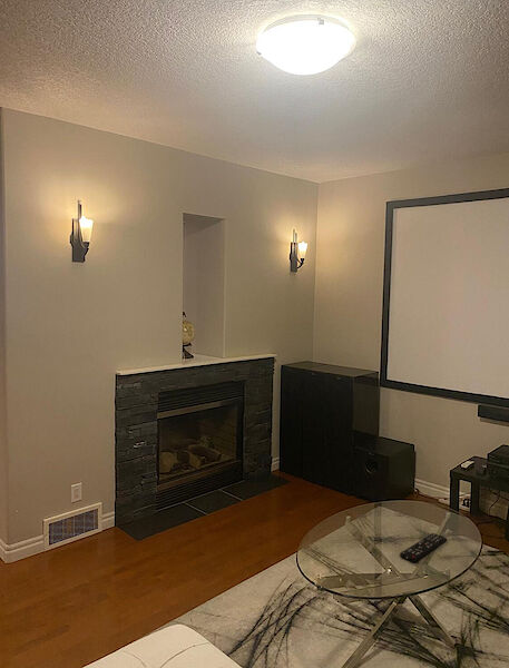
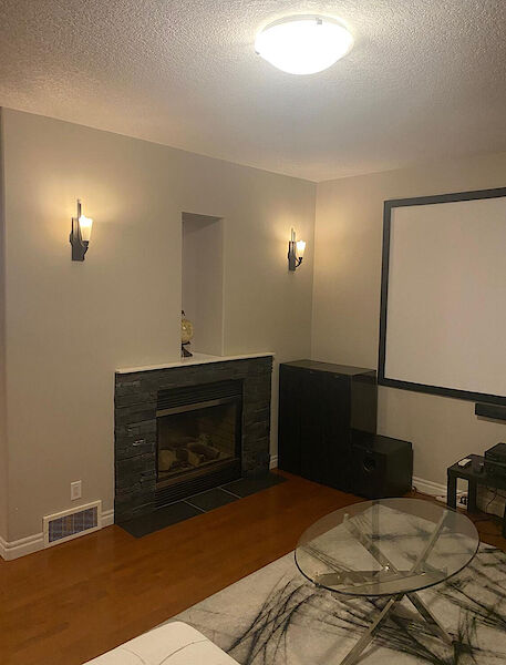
- remote control (423, 547)
